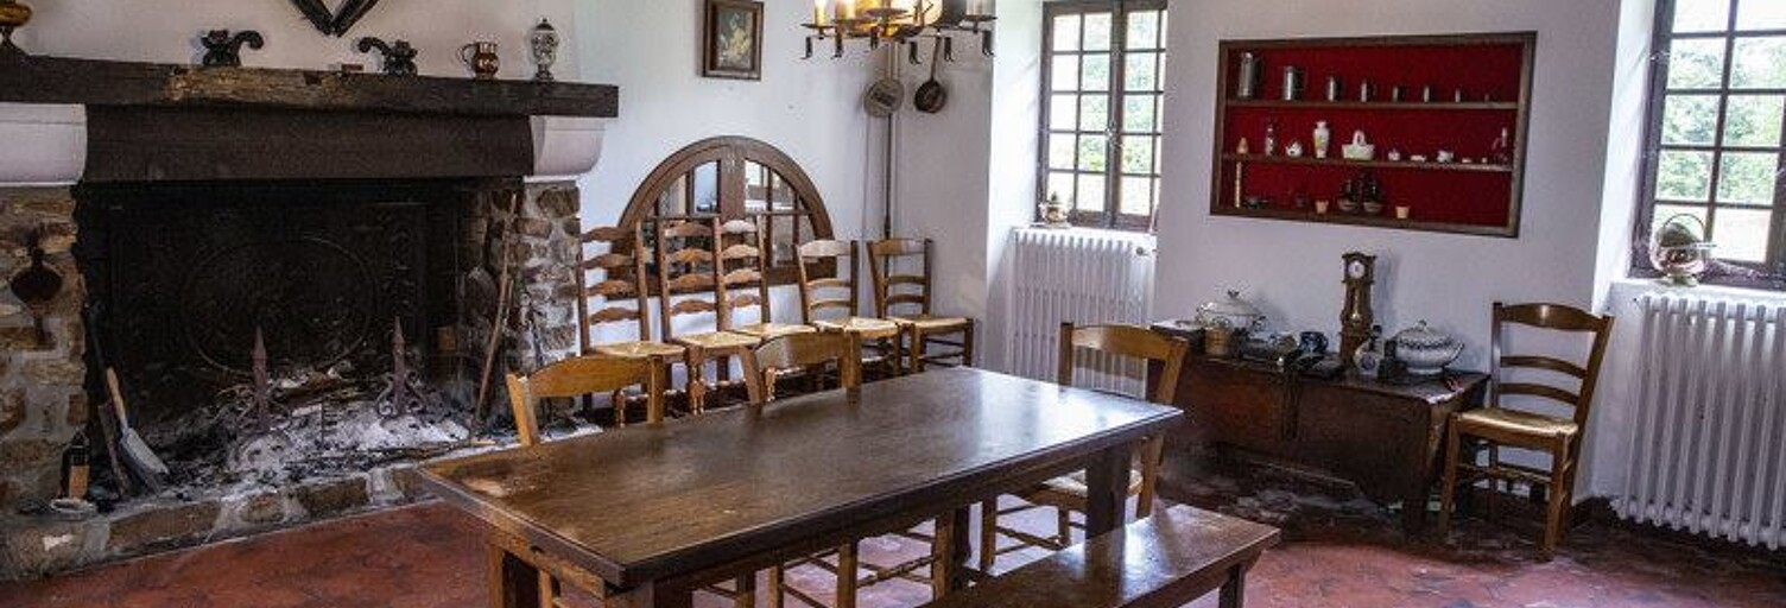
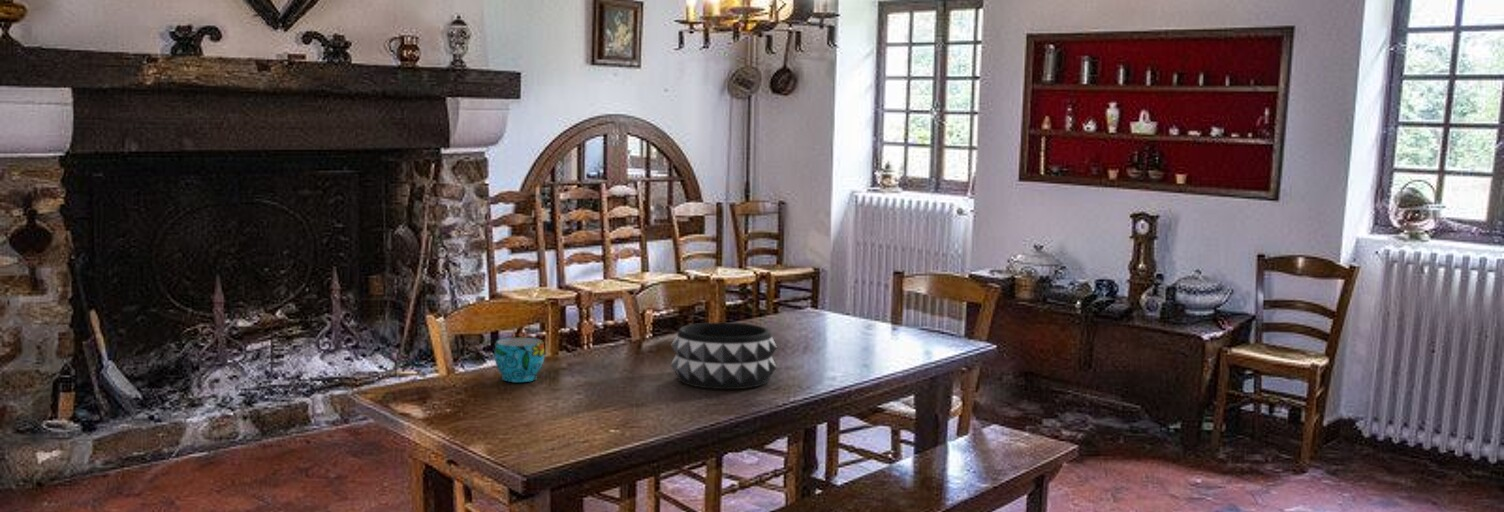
+ cup (516, 360)
+ decorative bowl (724, 354)
